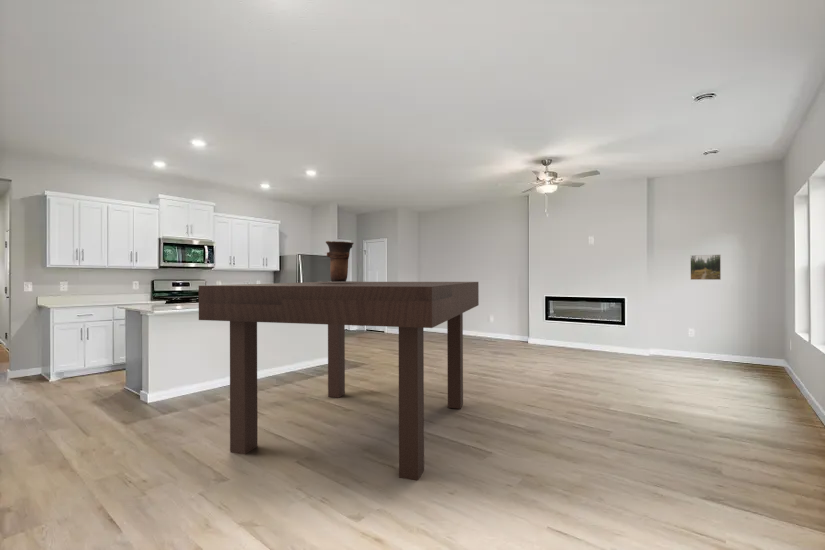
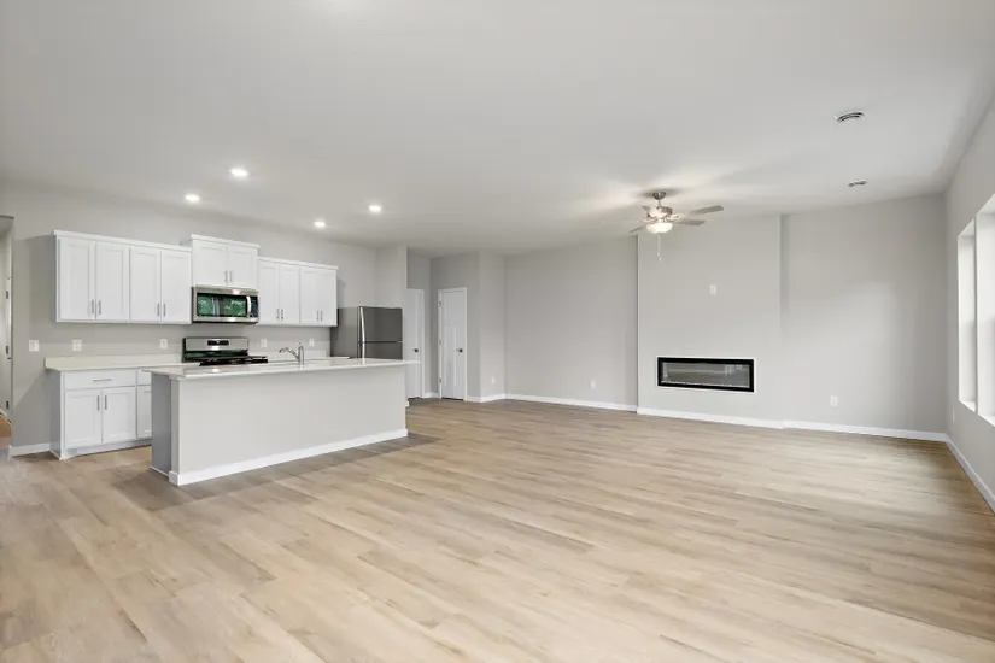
- vase (337, 262)
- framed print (705, 267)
- dining table (344, 354)
